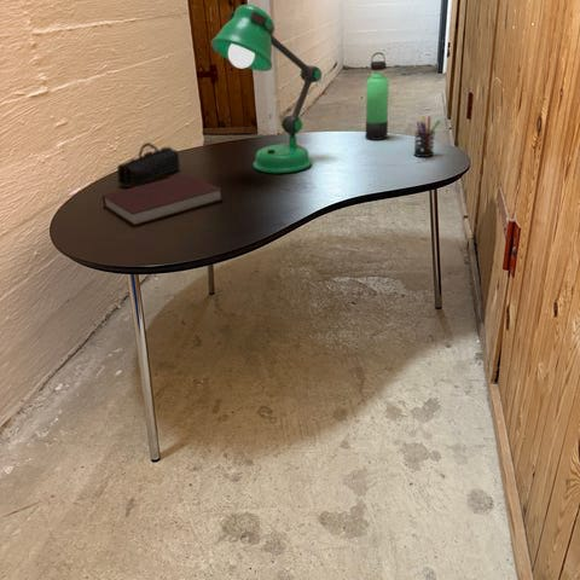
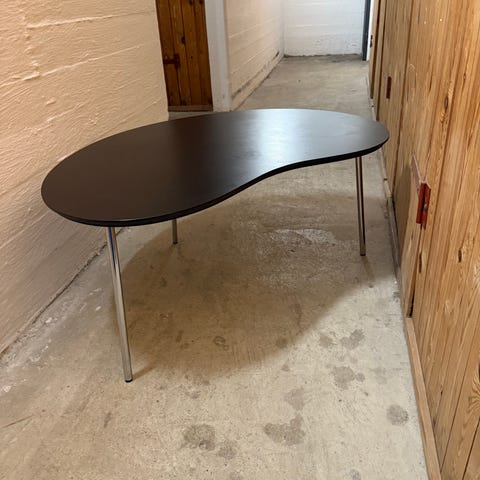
- pen holder (427, 134)
- pencil case (147, 161)
- notebook (162, 197)
- thermos bottle (377, 95)
- desk lamp (267, 70)
